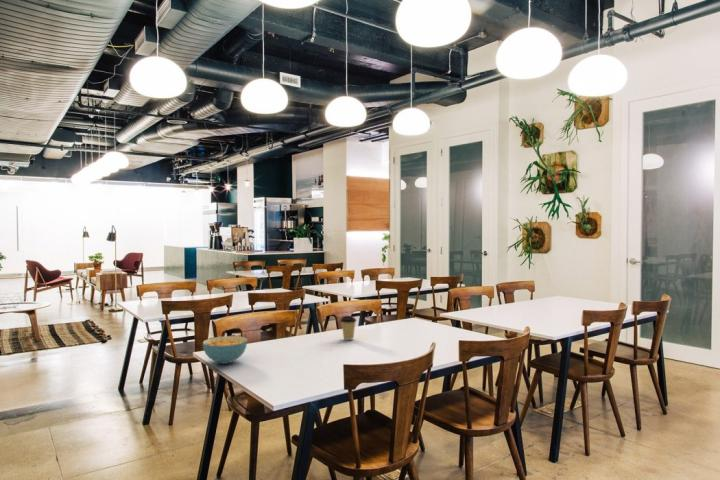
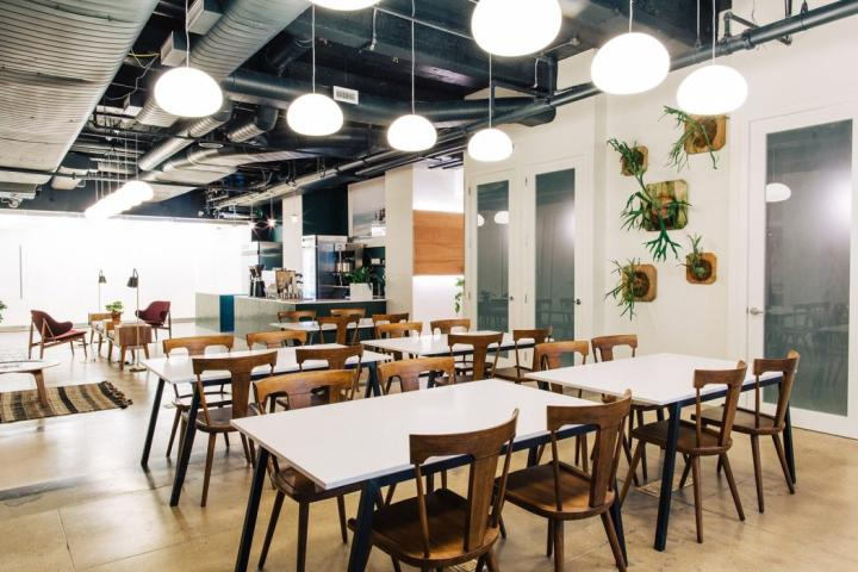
- cereal bowl (225, 351)
- coffee cup (348, 328)
